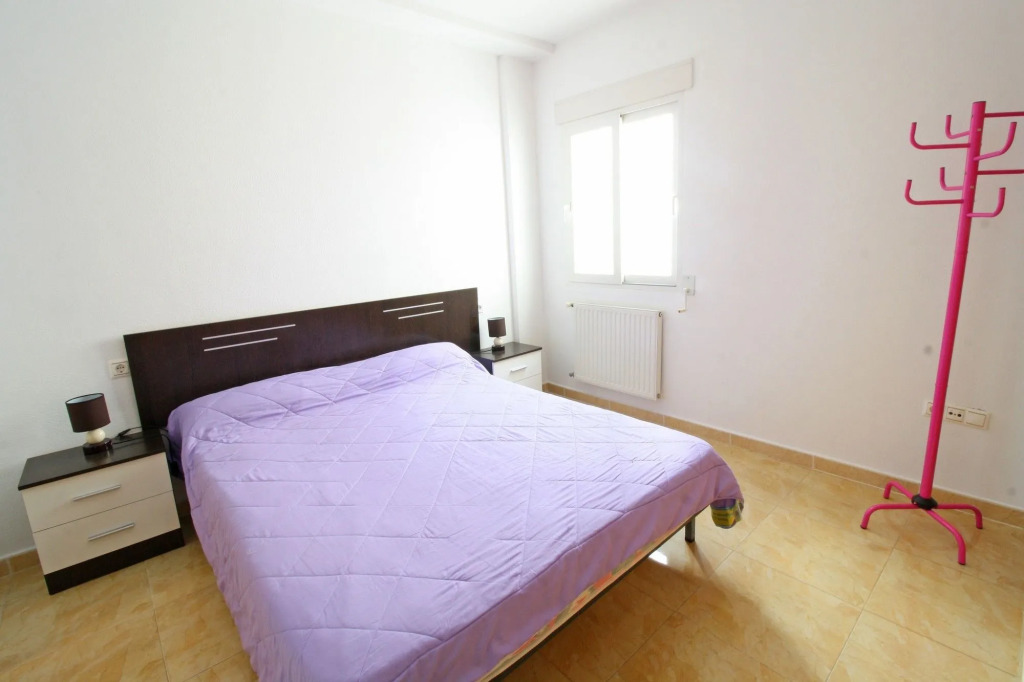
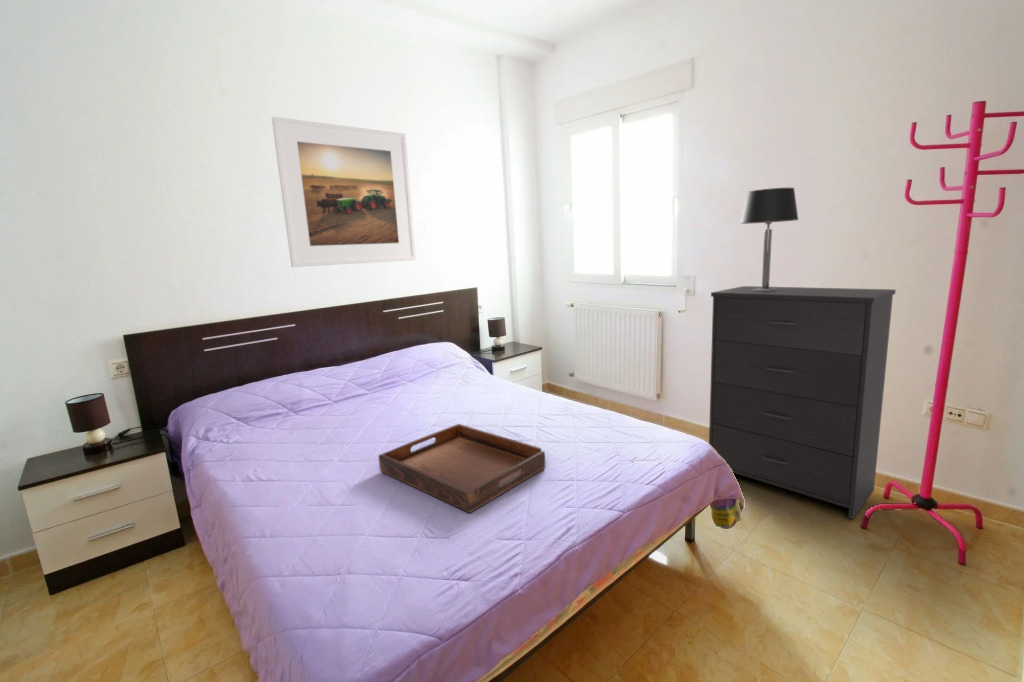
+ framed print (351, 196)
+ table lamp (767, 240)
+ dresser (791, 390)
+ serving tray (463, 460)
